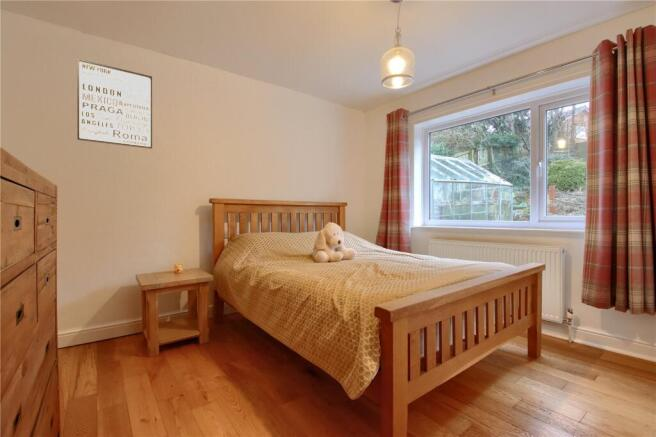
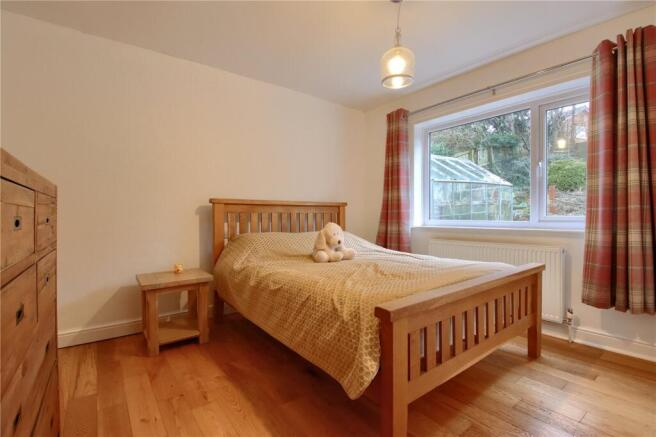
- wall art (116, 106)
